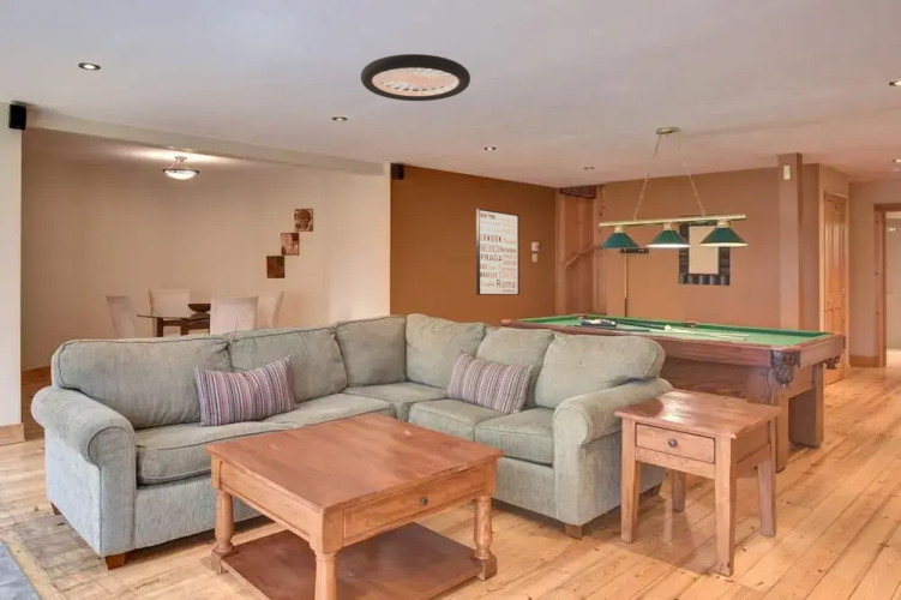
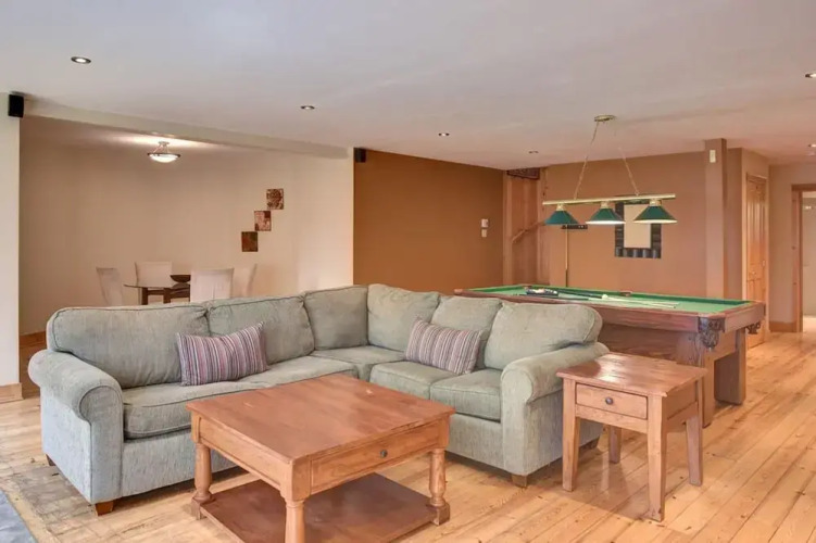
- ceiling light (415, 79)
- wall art (498, 253)
